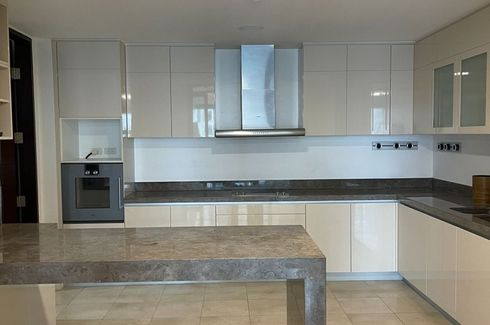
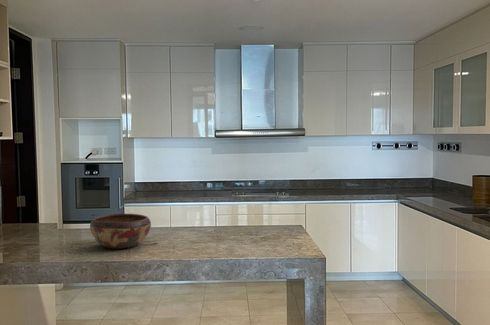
+ decorative bowl (121, 231)
